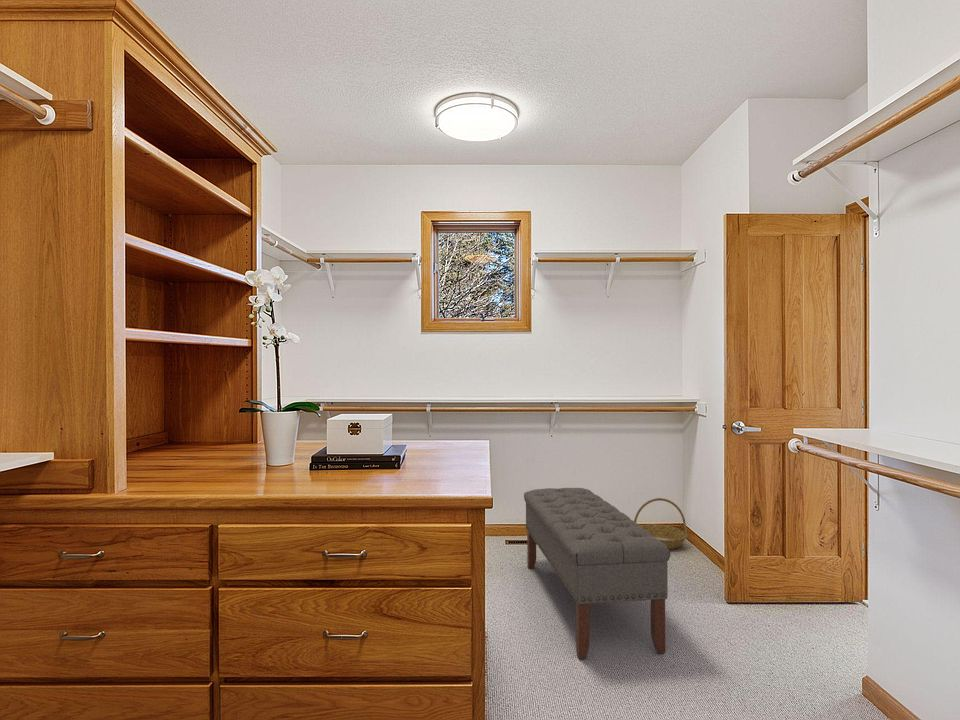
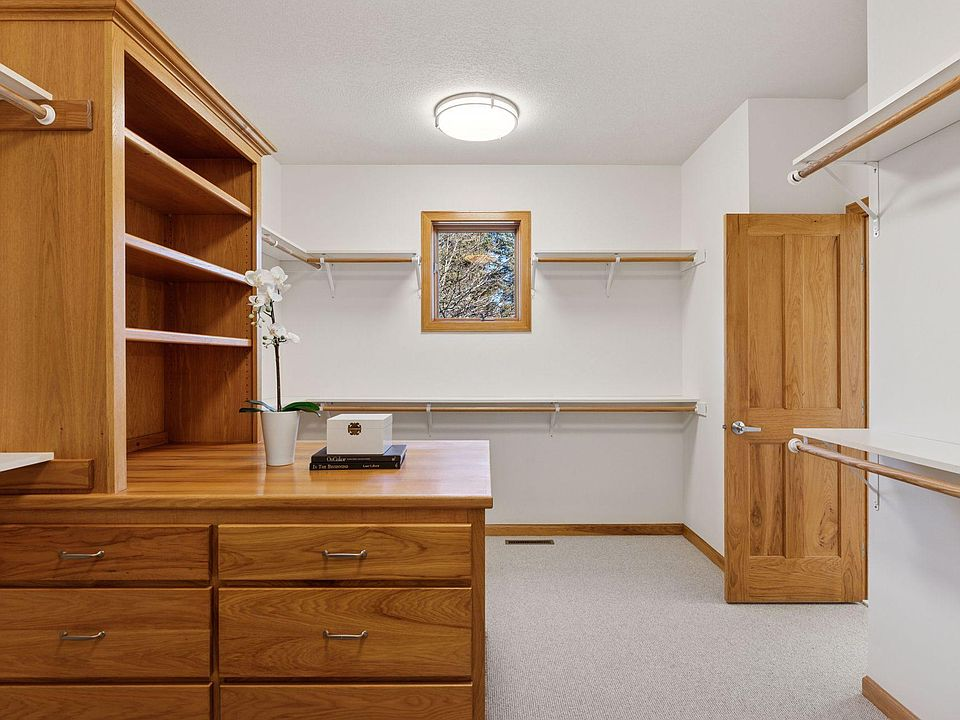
- basket (659, 525)
- bench (584, 556)
